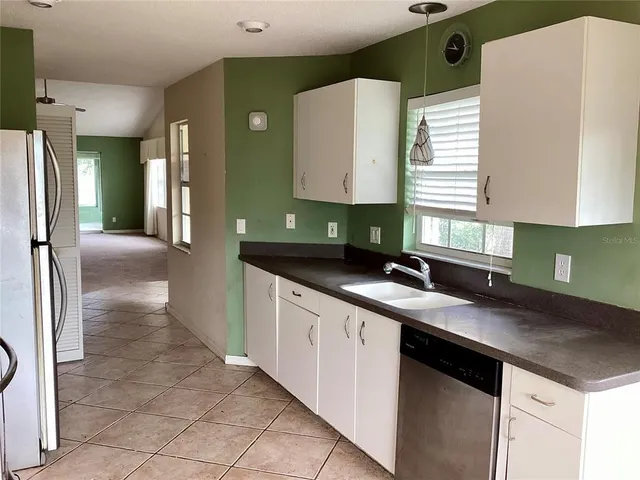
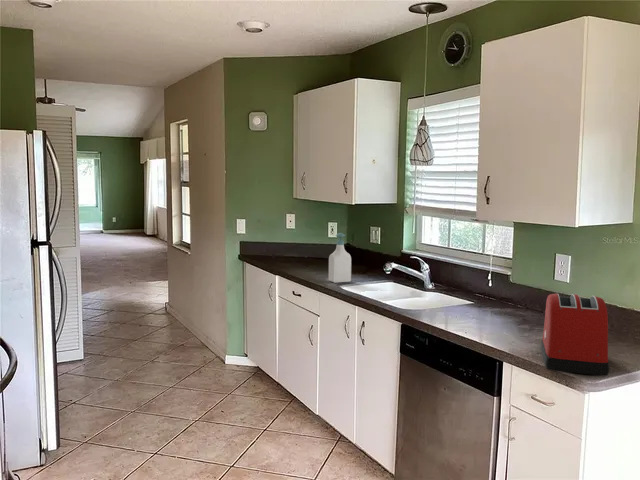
+ toaster (574, 328)
+ soap bottle (340, 257)
